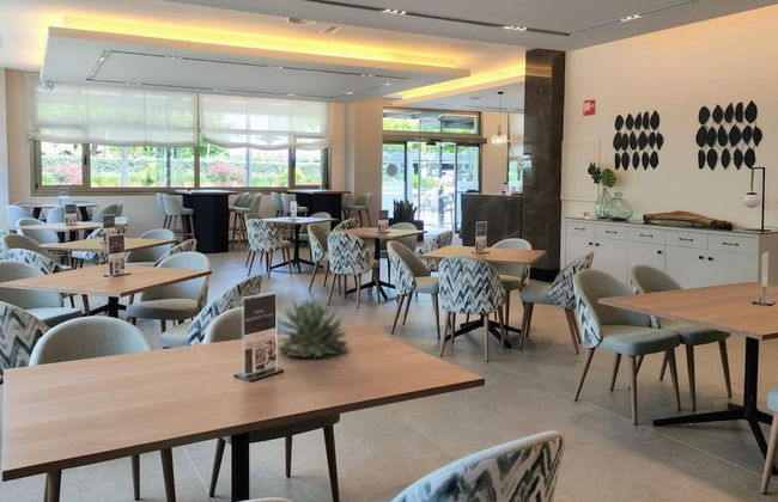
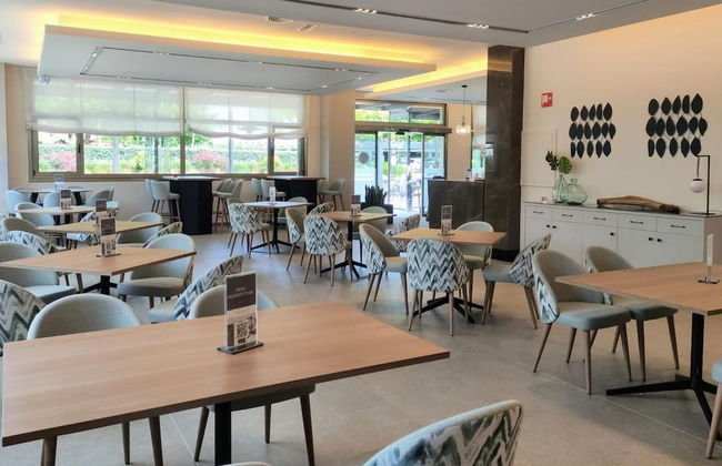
- succulent plant (315, 324)
